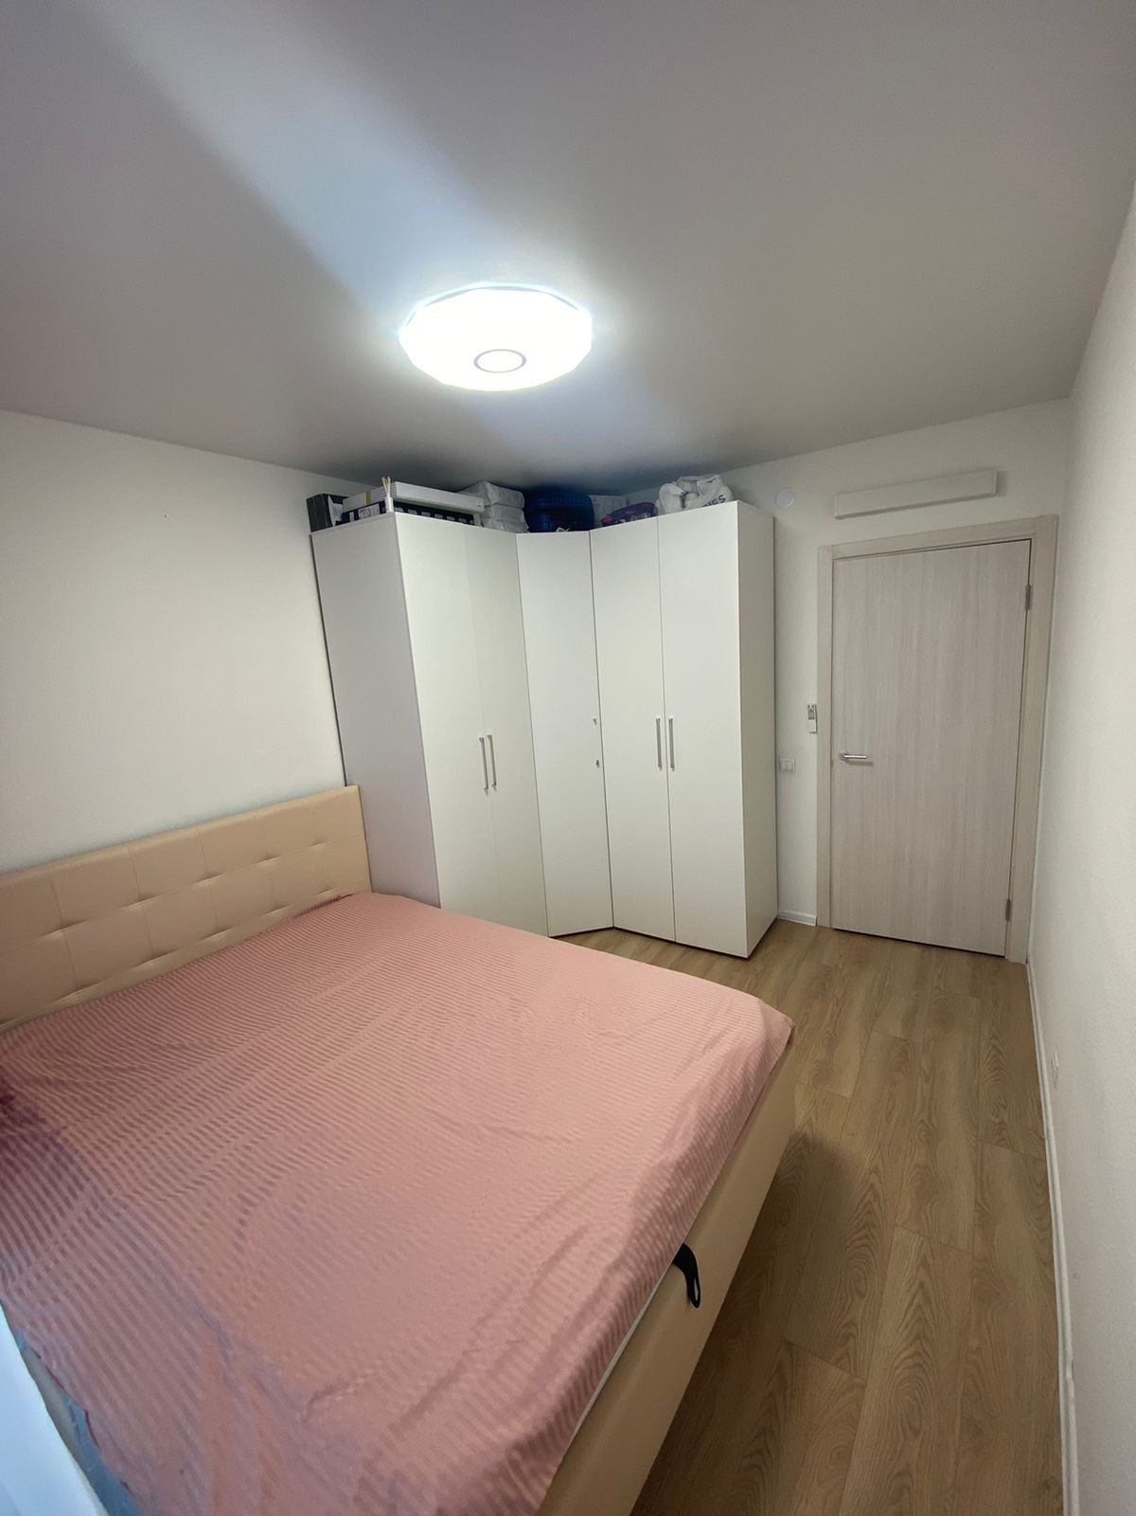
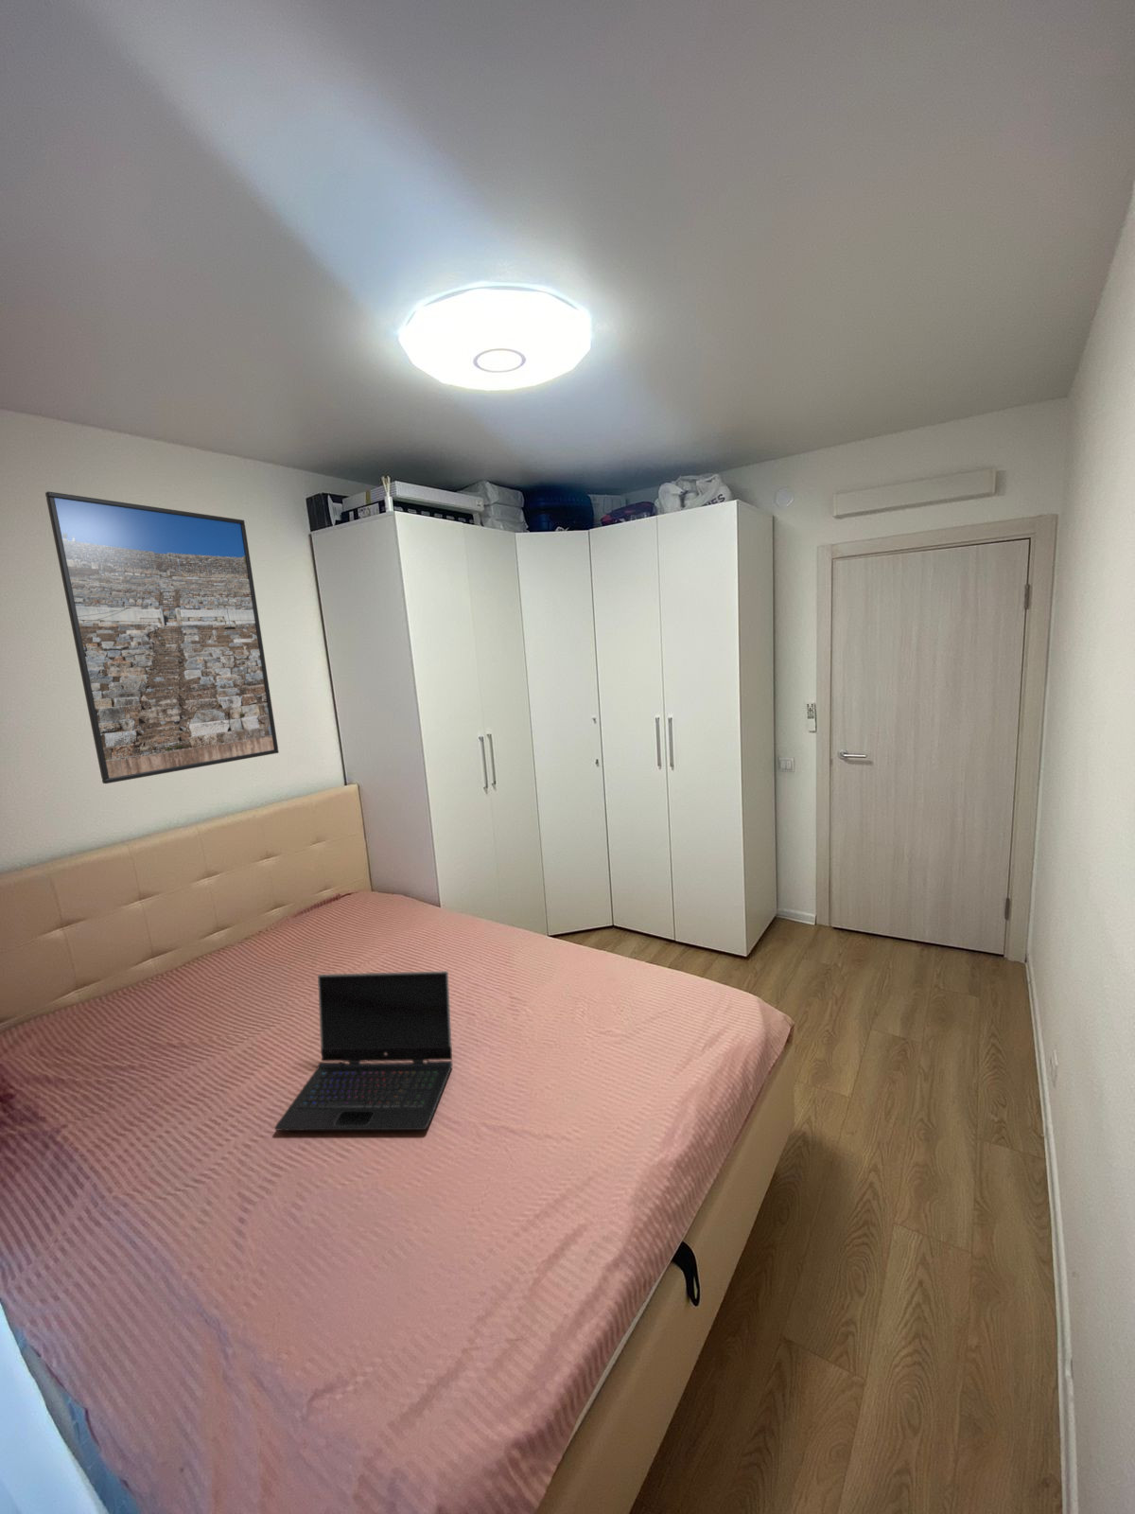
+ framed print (179, 641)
+ laptop computer (367, 1047)
